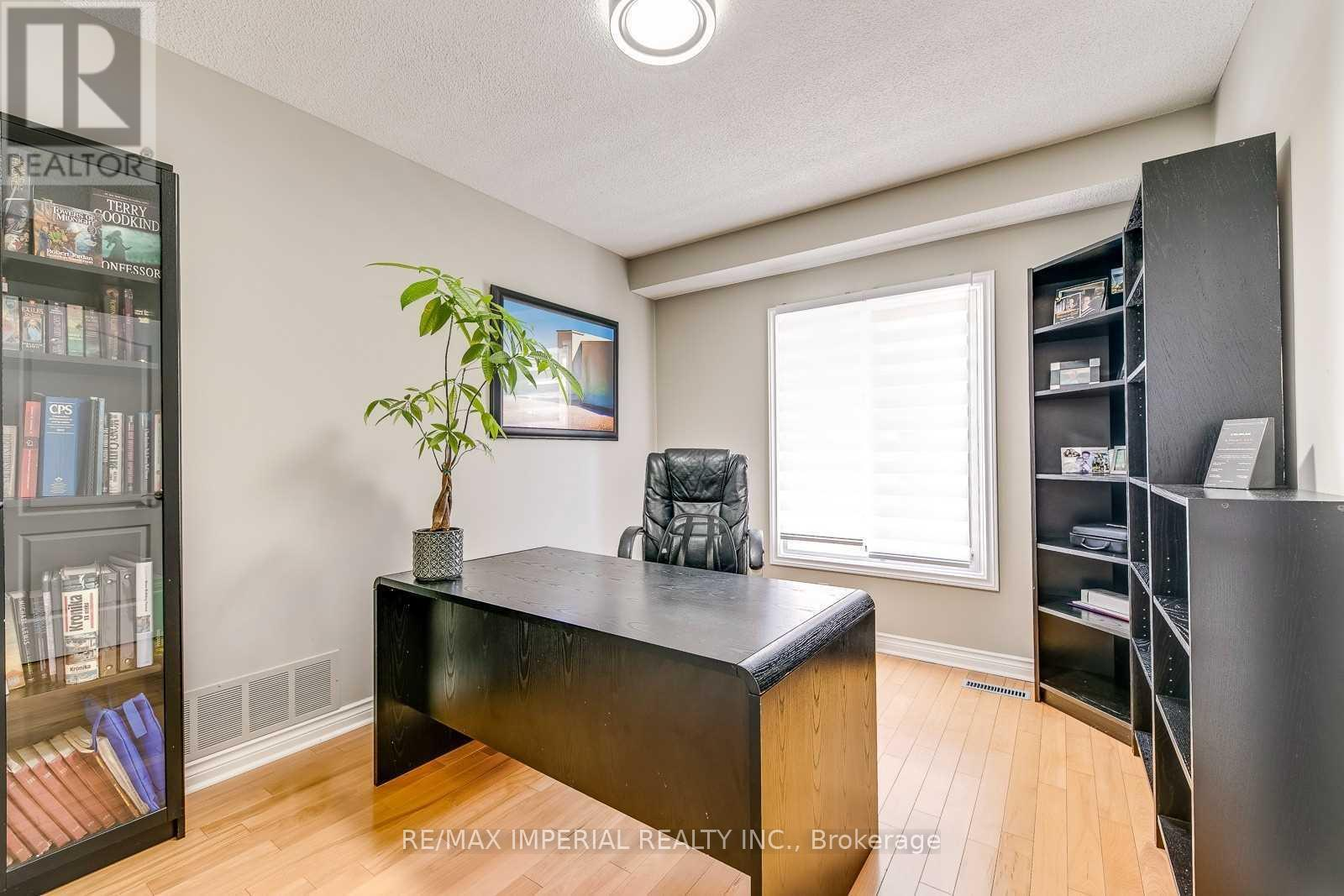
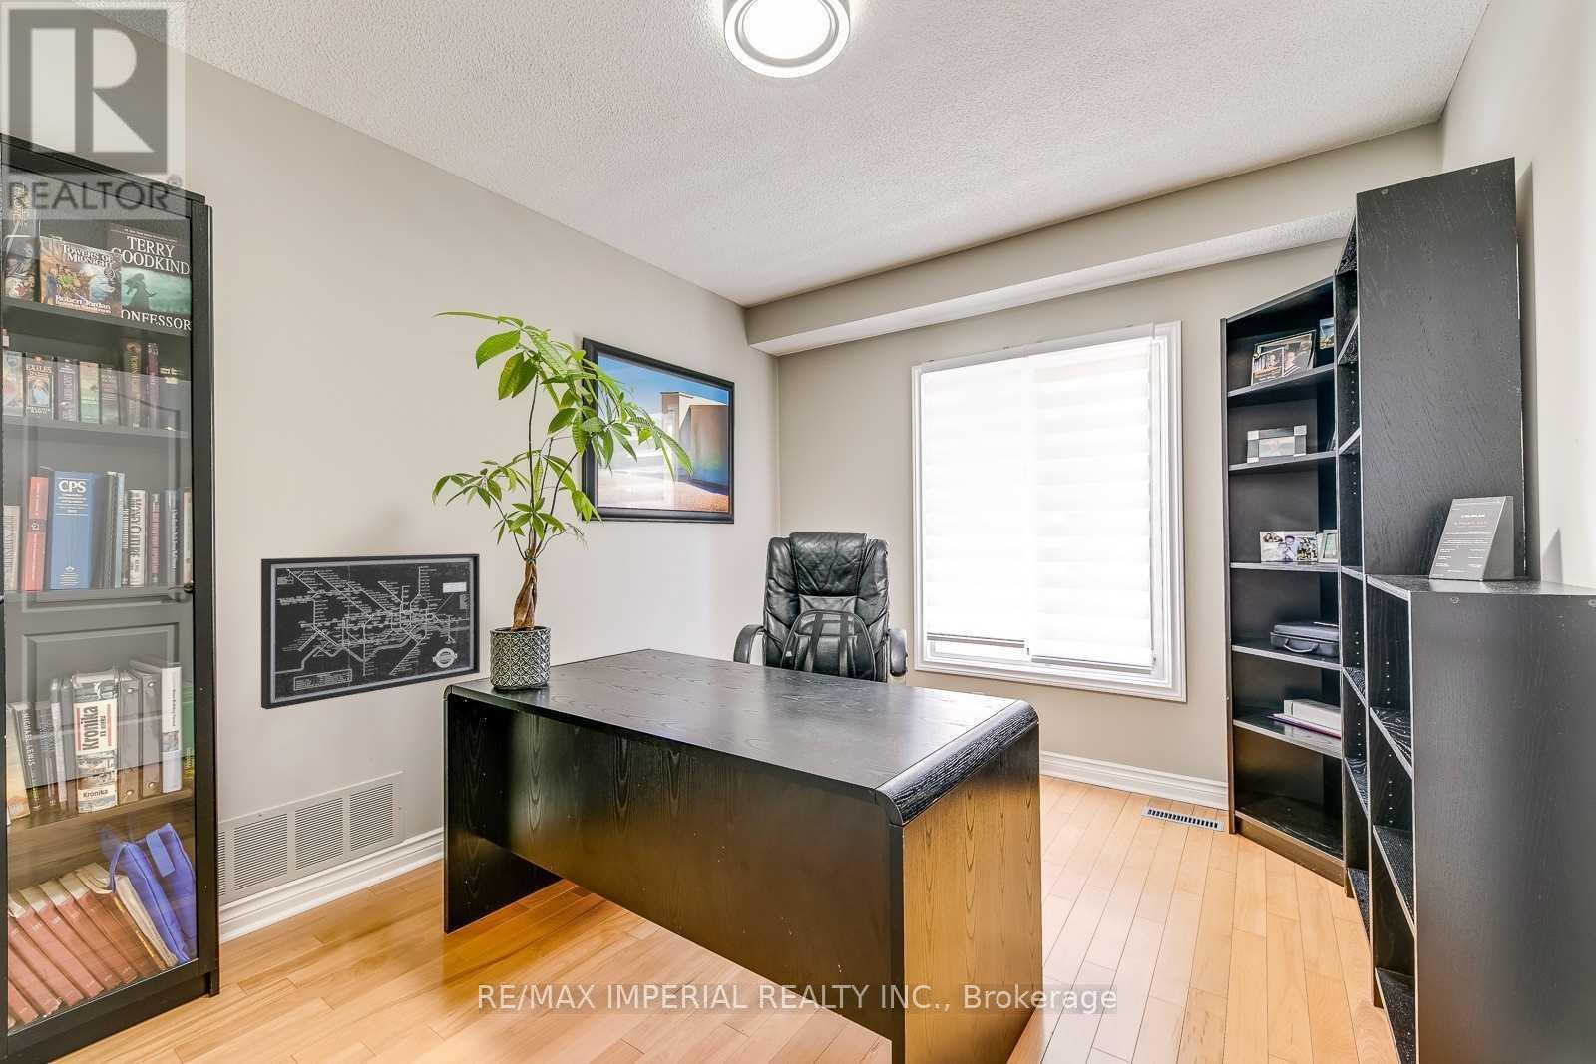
+ wall art (382, 621)
